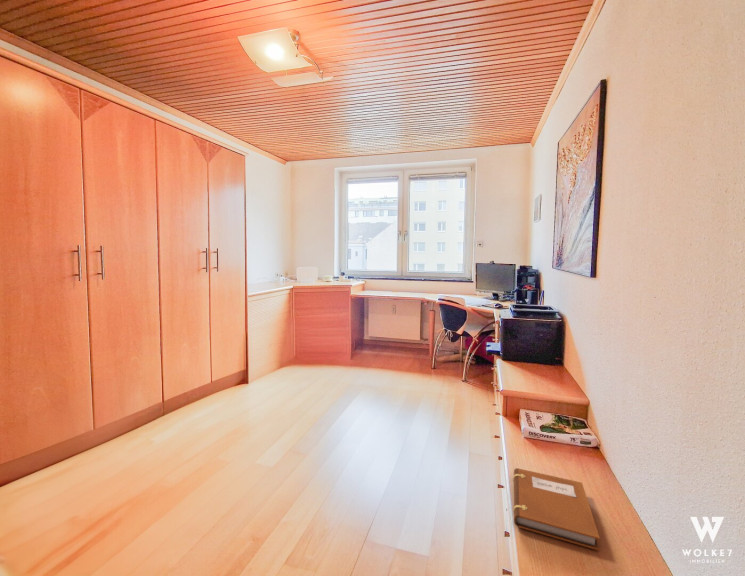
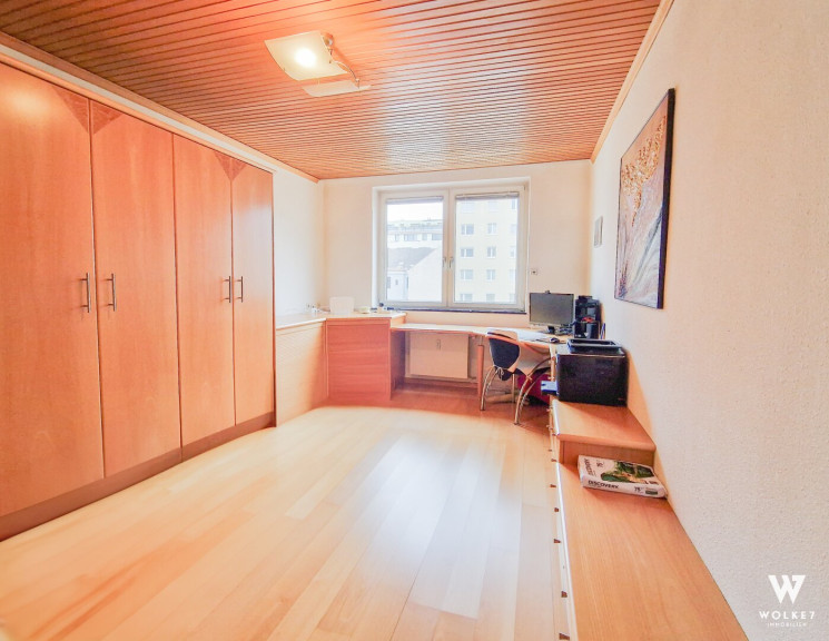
- notebook (549, 501)
